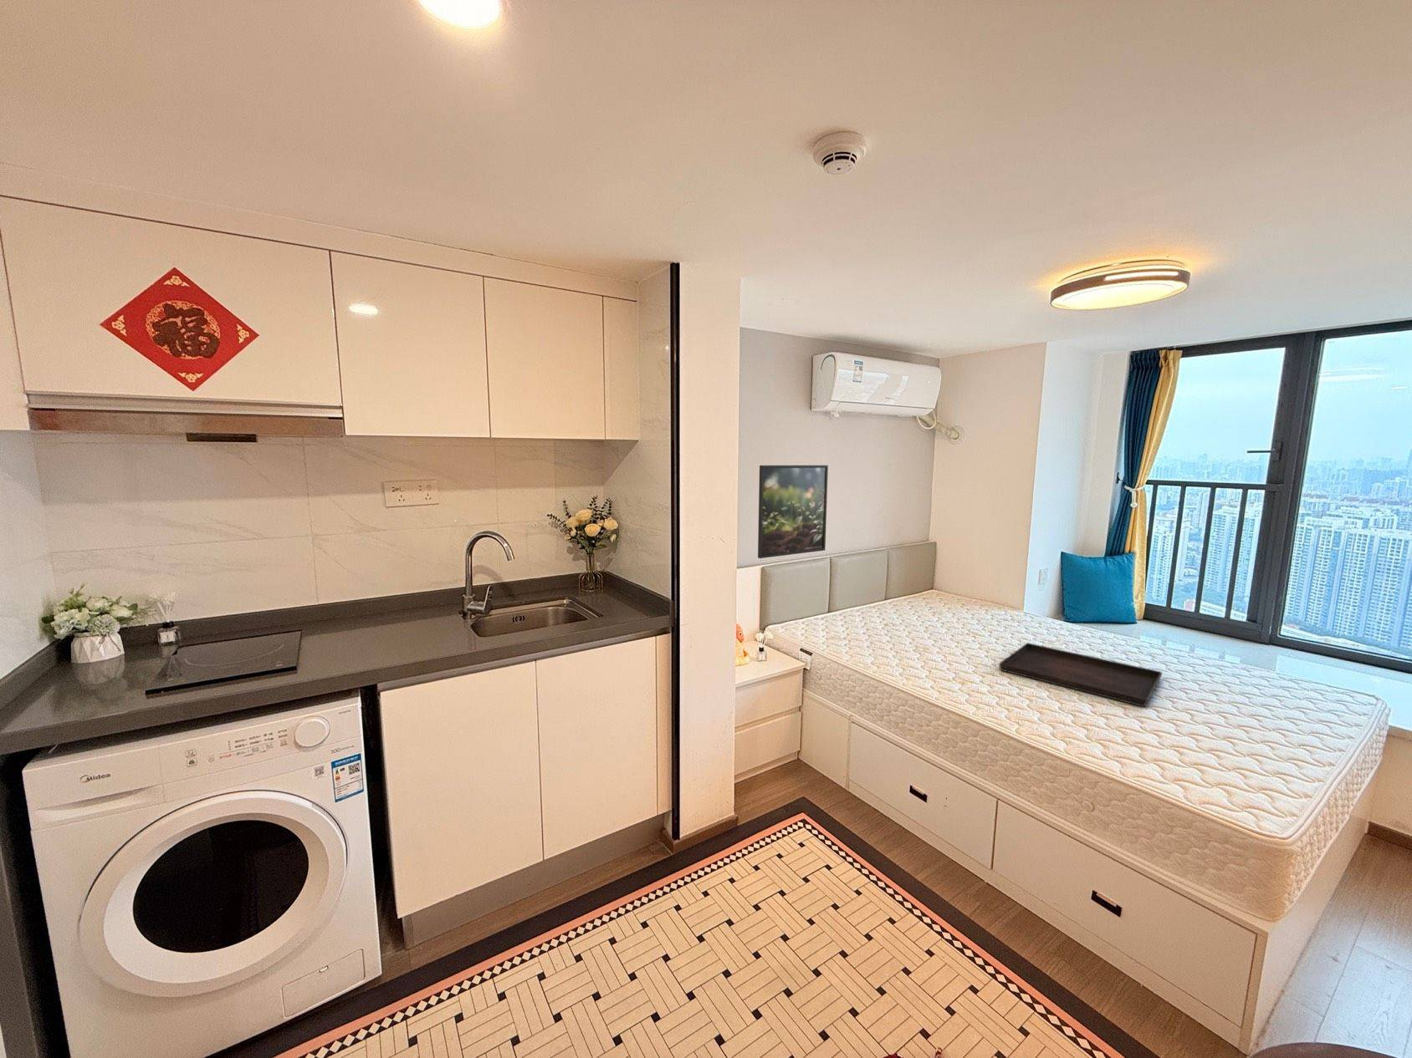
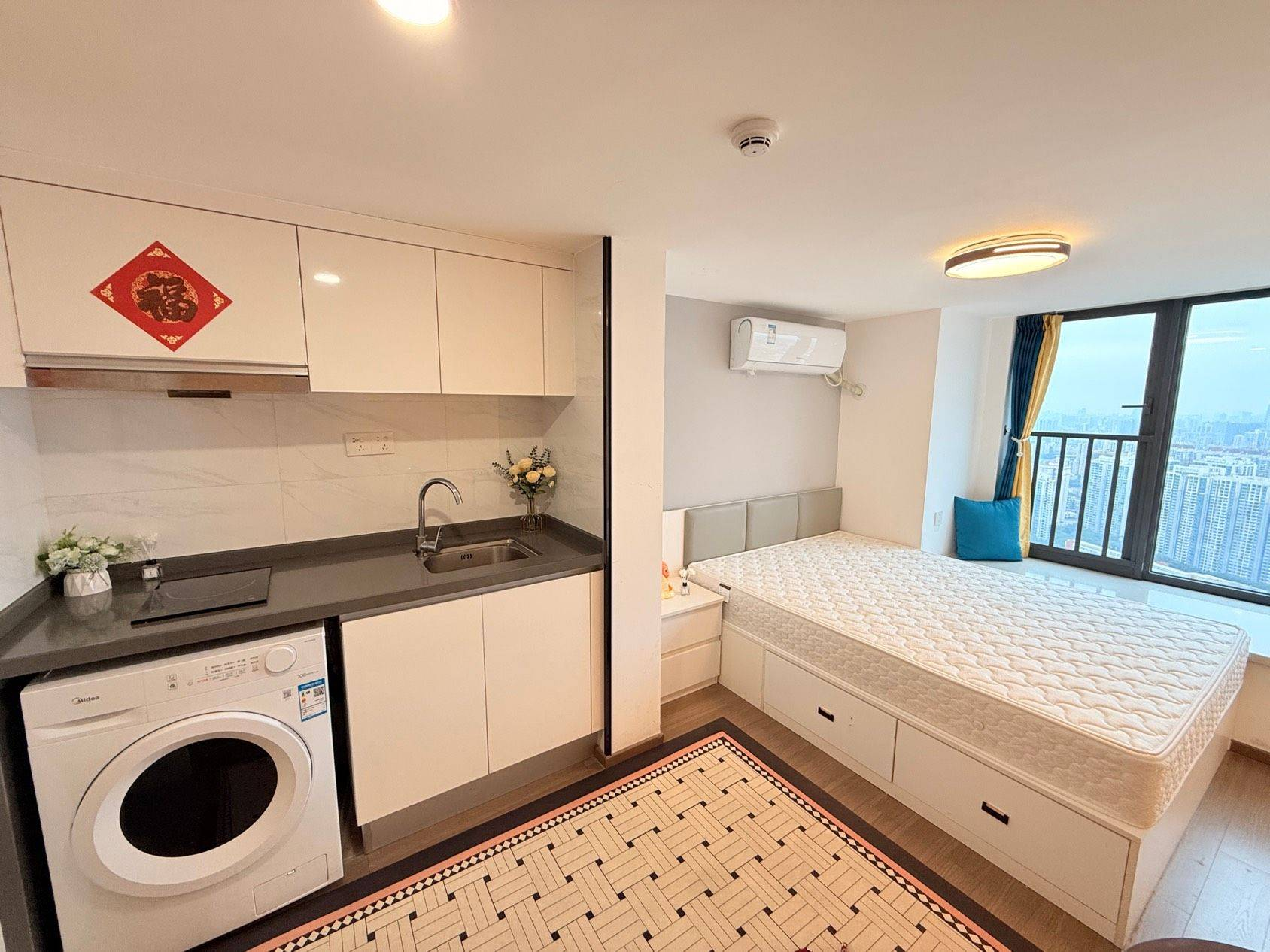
- serving tray (1078, 671)
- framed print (794, 510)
